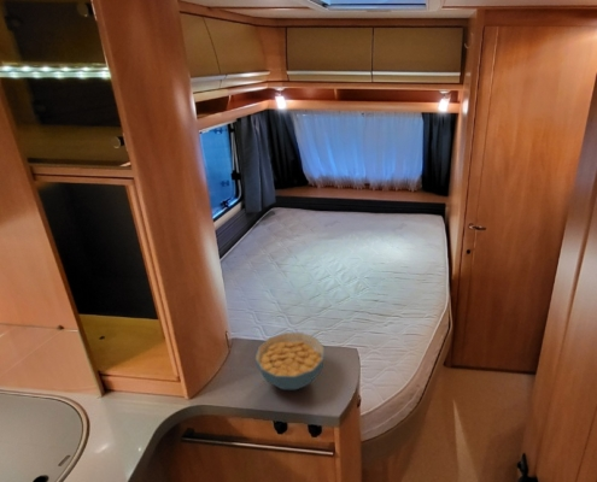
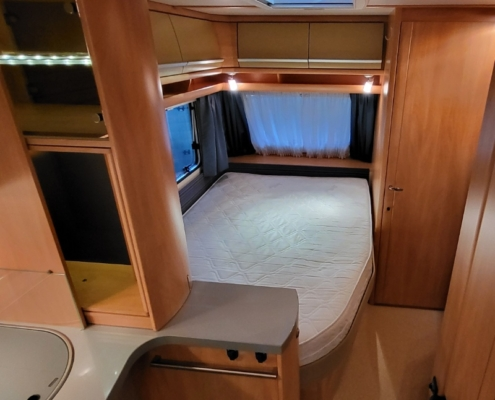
- cereal bowl (291, 366)
